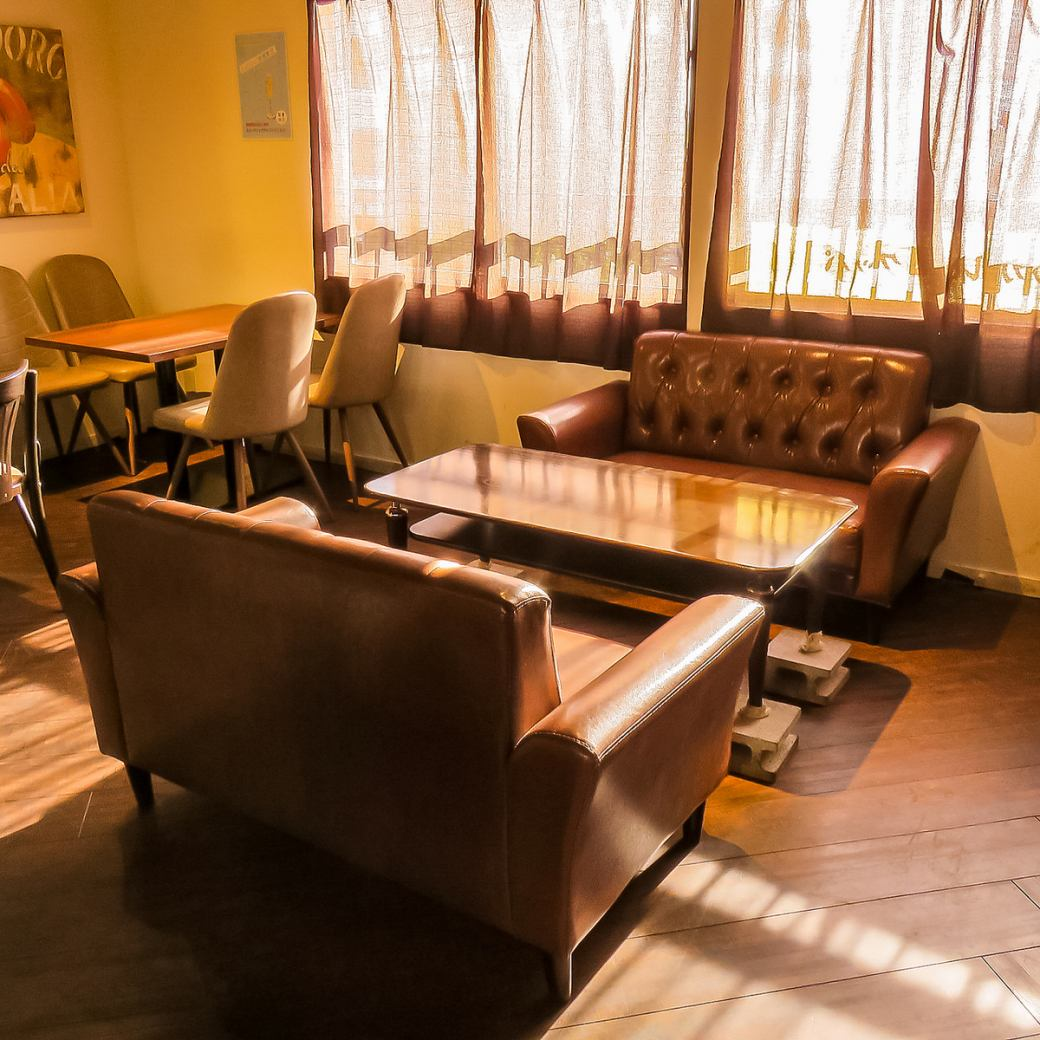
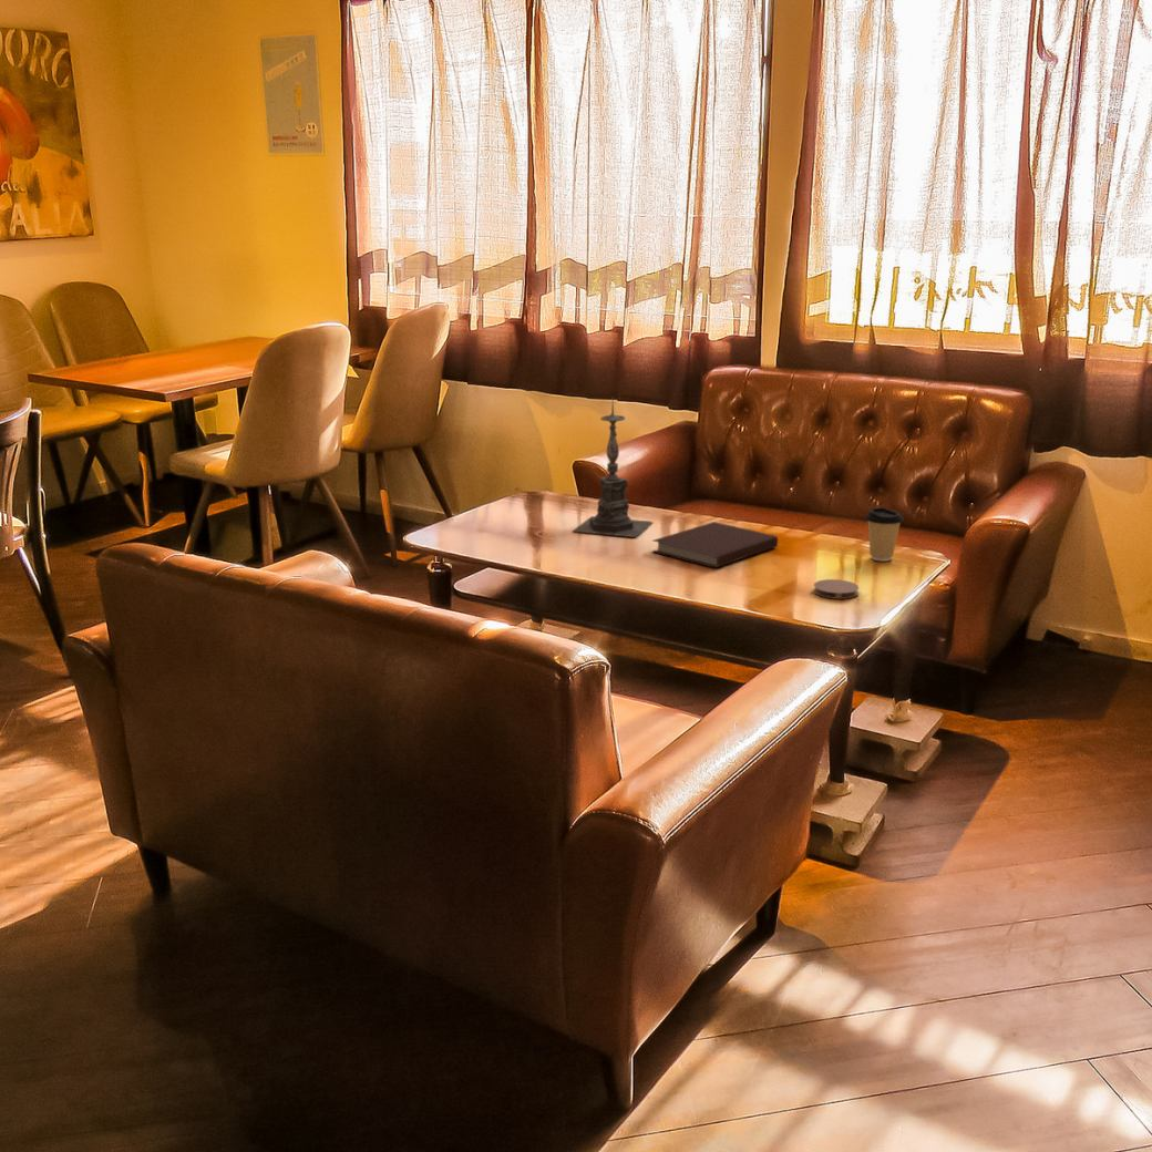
+ coffee cup (883, 534)
+ coaster (835, 588)
+ notebook (714, 544)
+ candle holder (613, 463)
